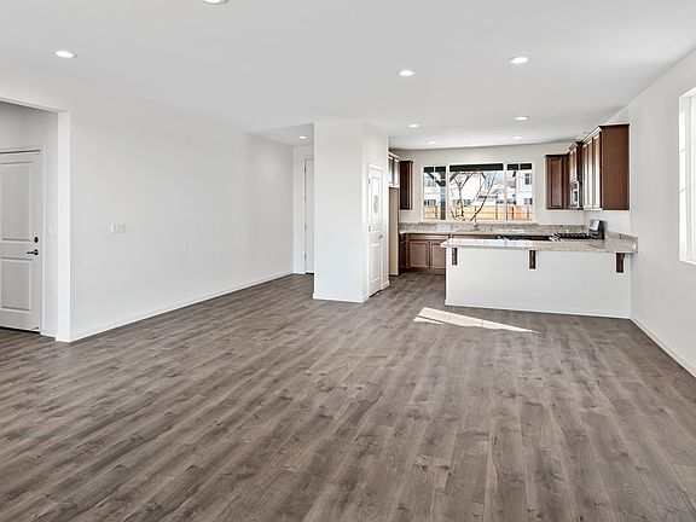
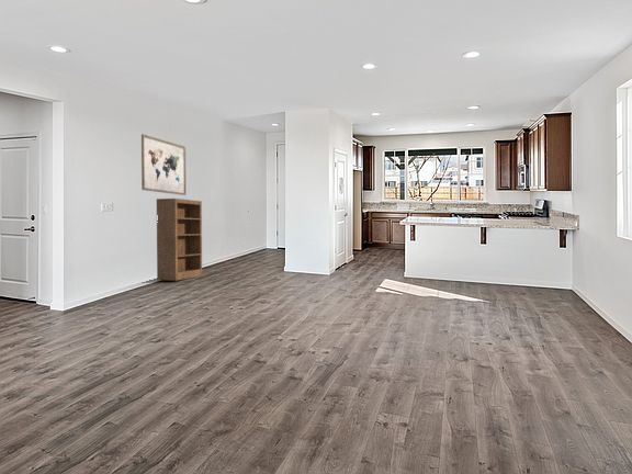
+ wall art (165, 167)
+ bookshelf (180, 238)
